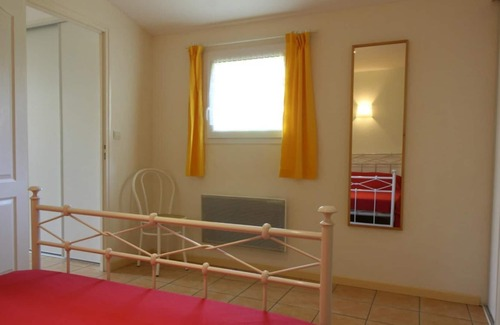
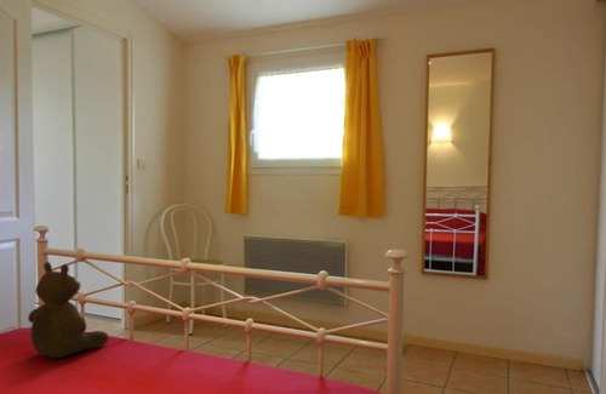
+ teddy bear (69, 306)
